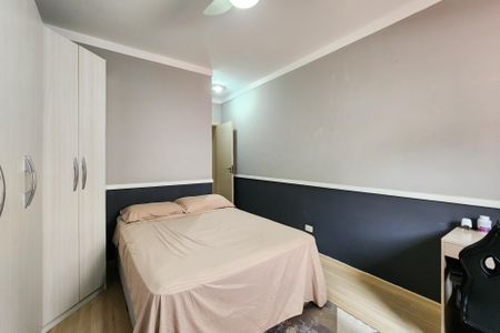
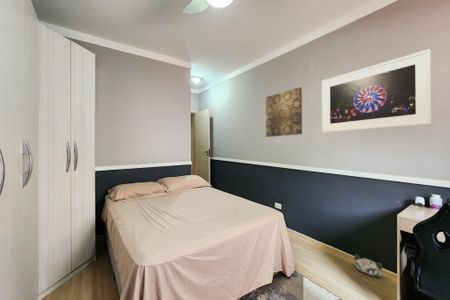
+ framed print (366, 98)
+ plush toy (367, 265)
+ wall art (282, 114)
